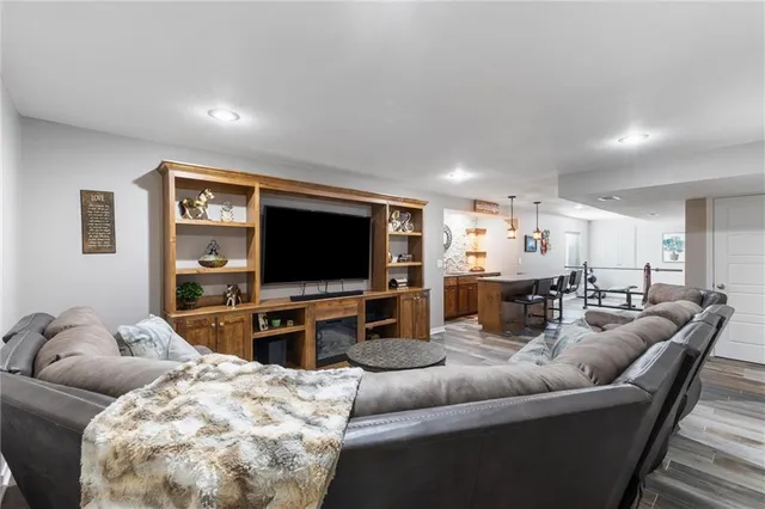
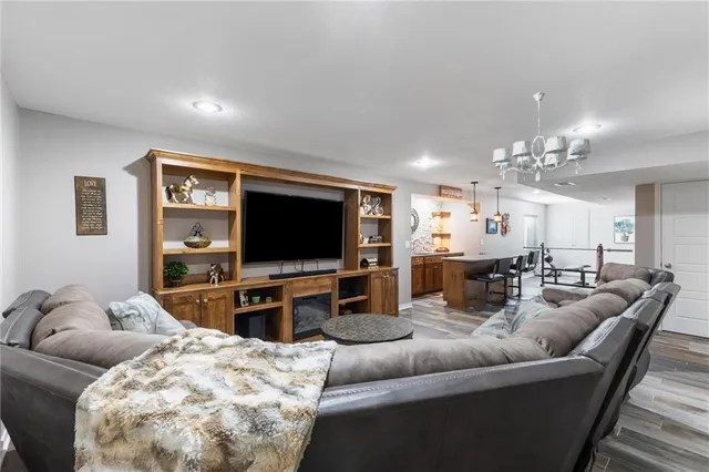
+ chandelier (537, 137)
